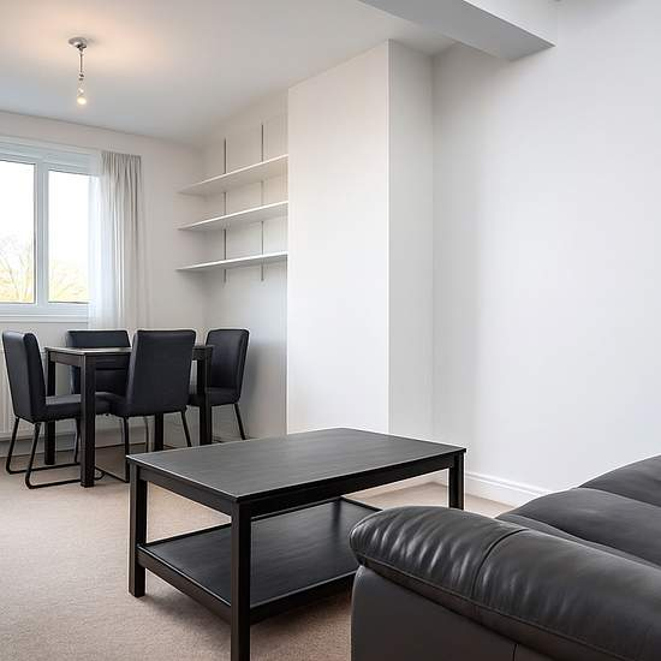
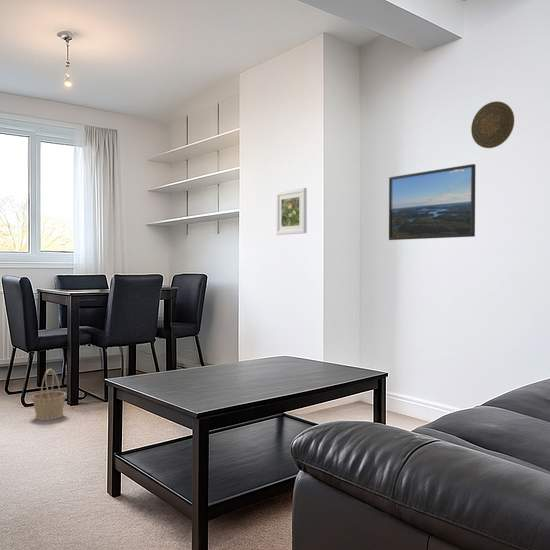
+ decorative plate (491, 124)
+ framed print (290, 212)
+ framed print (429, 204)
+ basket (49, 392)
